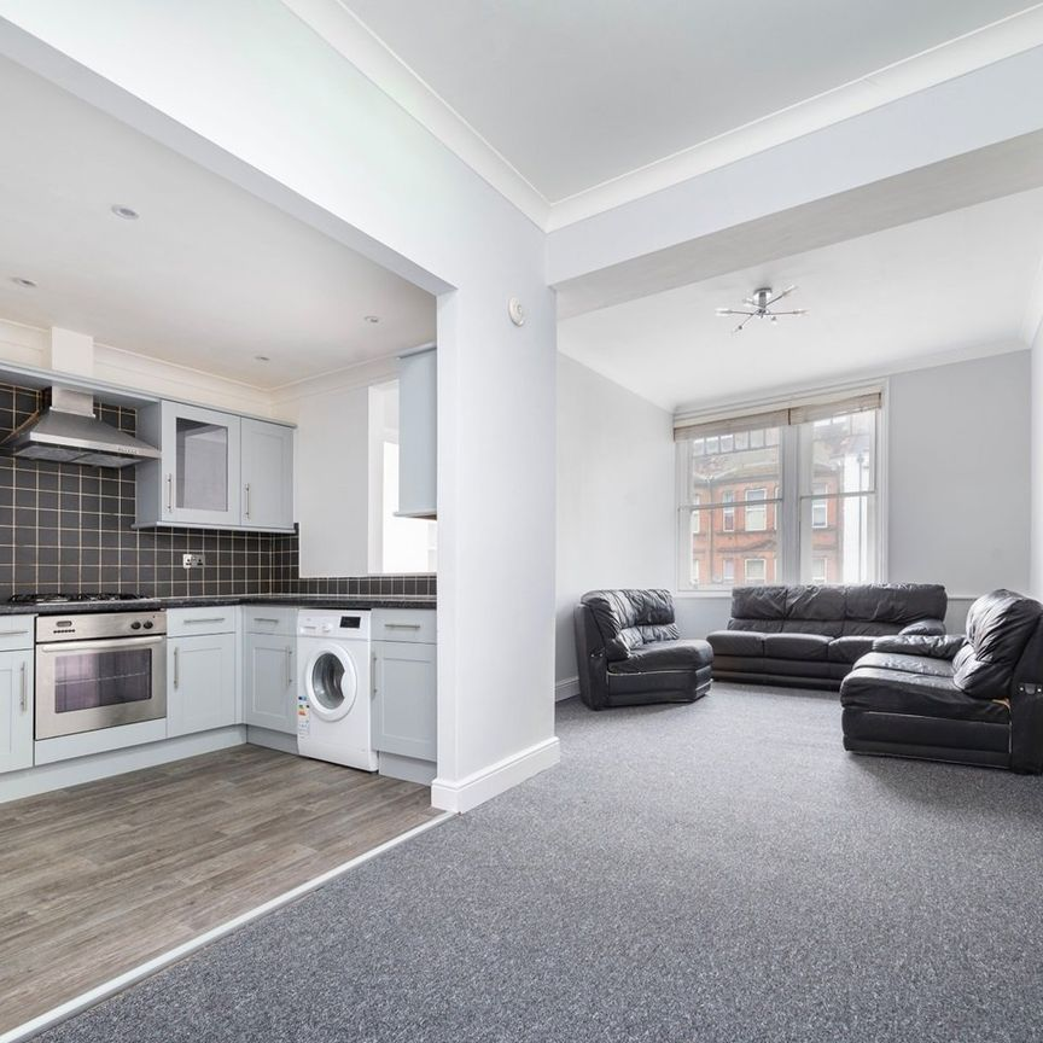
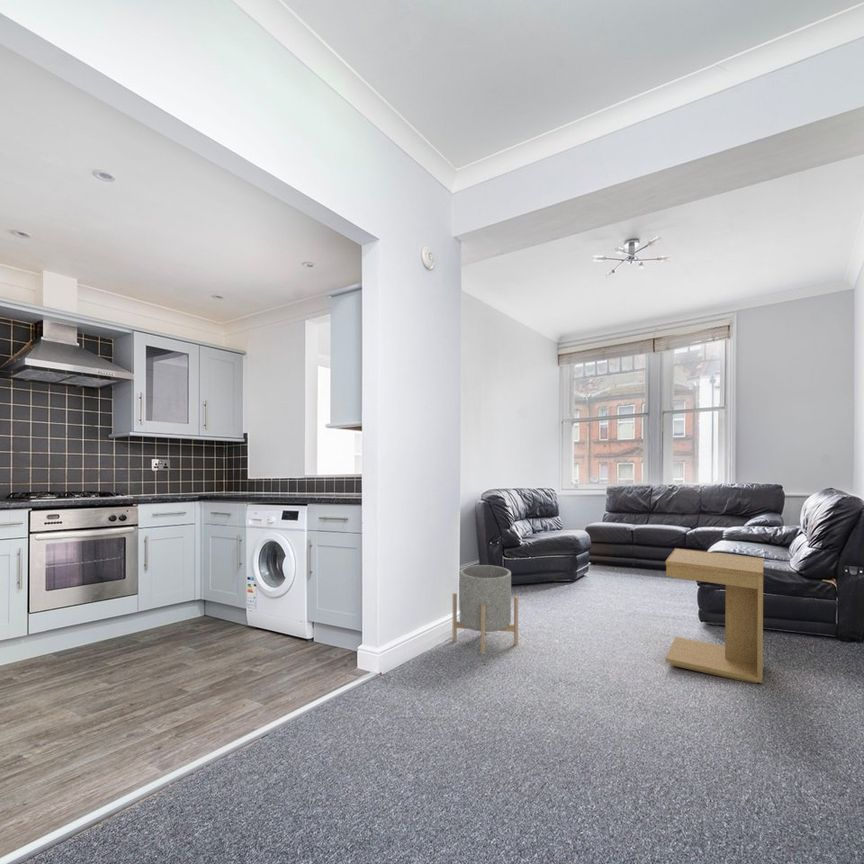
+ side table (725, 613)
+ planter (485, 607)
